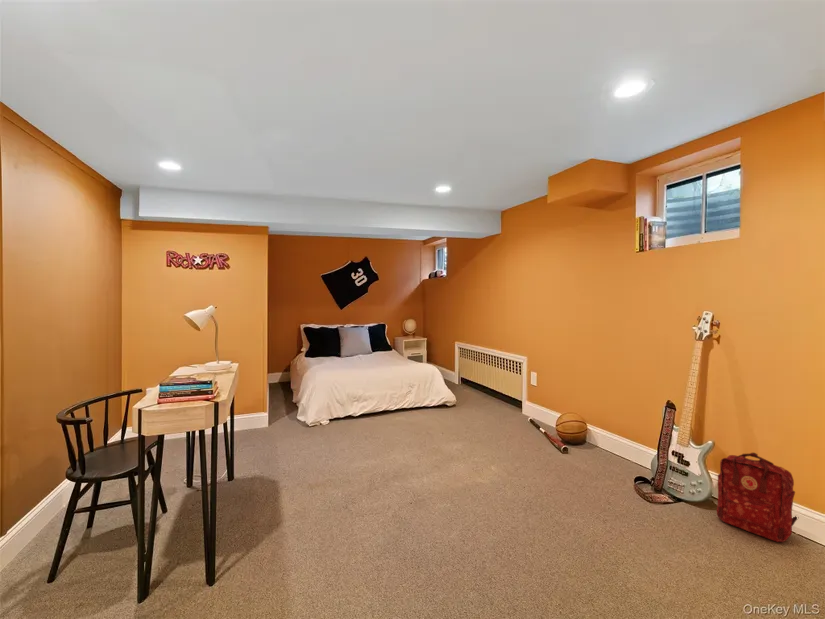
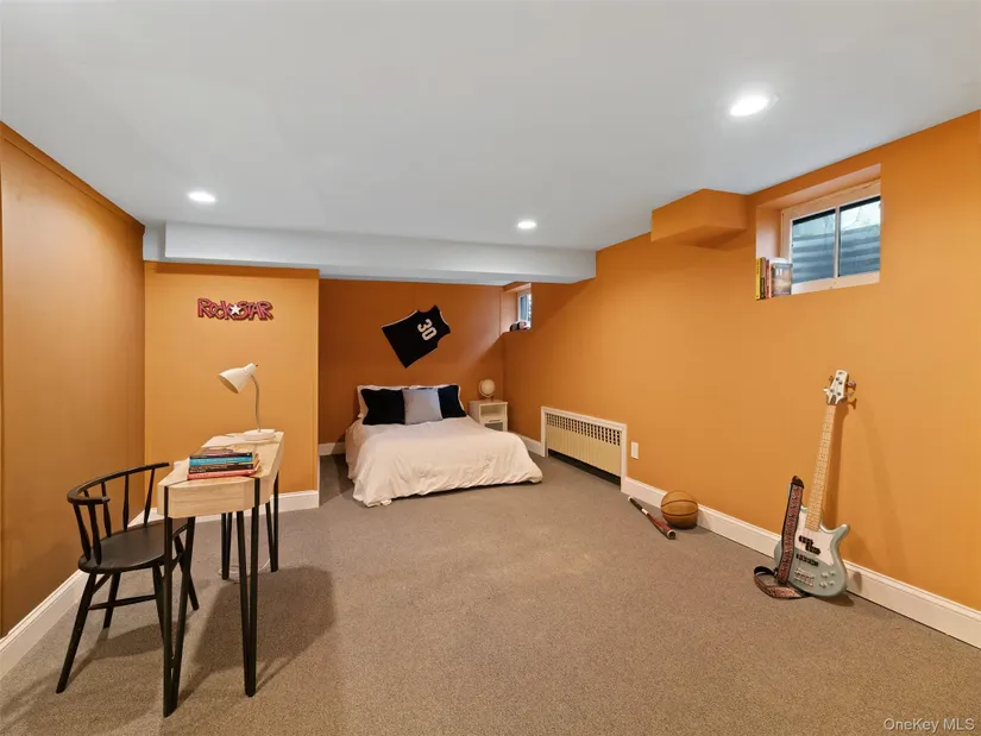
- backpack (753, 488)
